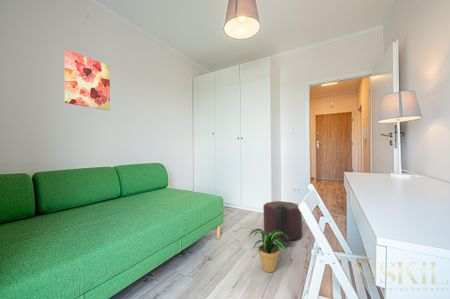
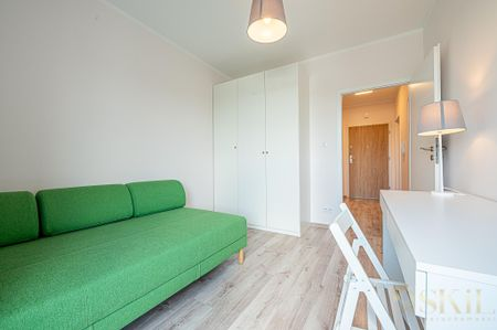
- wall art (89, 82)
- ottoman (284, 219)
- potted plant (268, 249)
